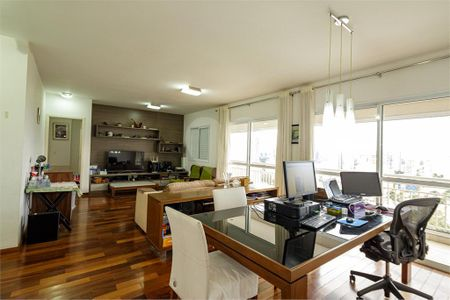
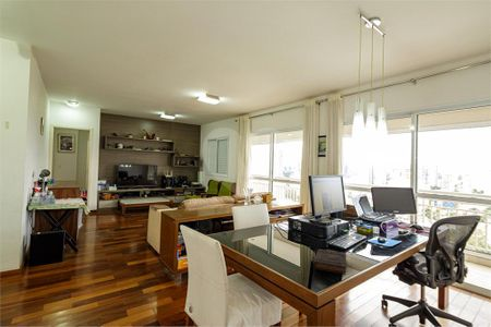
+ book (330, 259)
